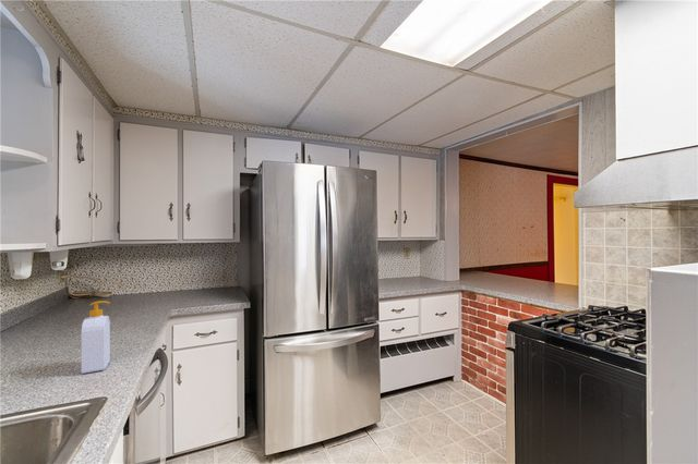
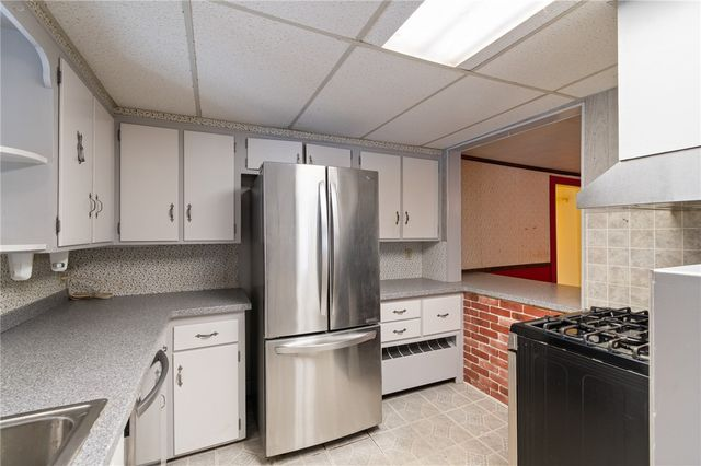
- soap bottle (97, 334)
